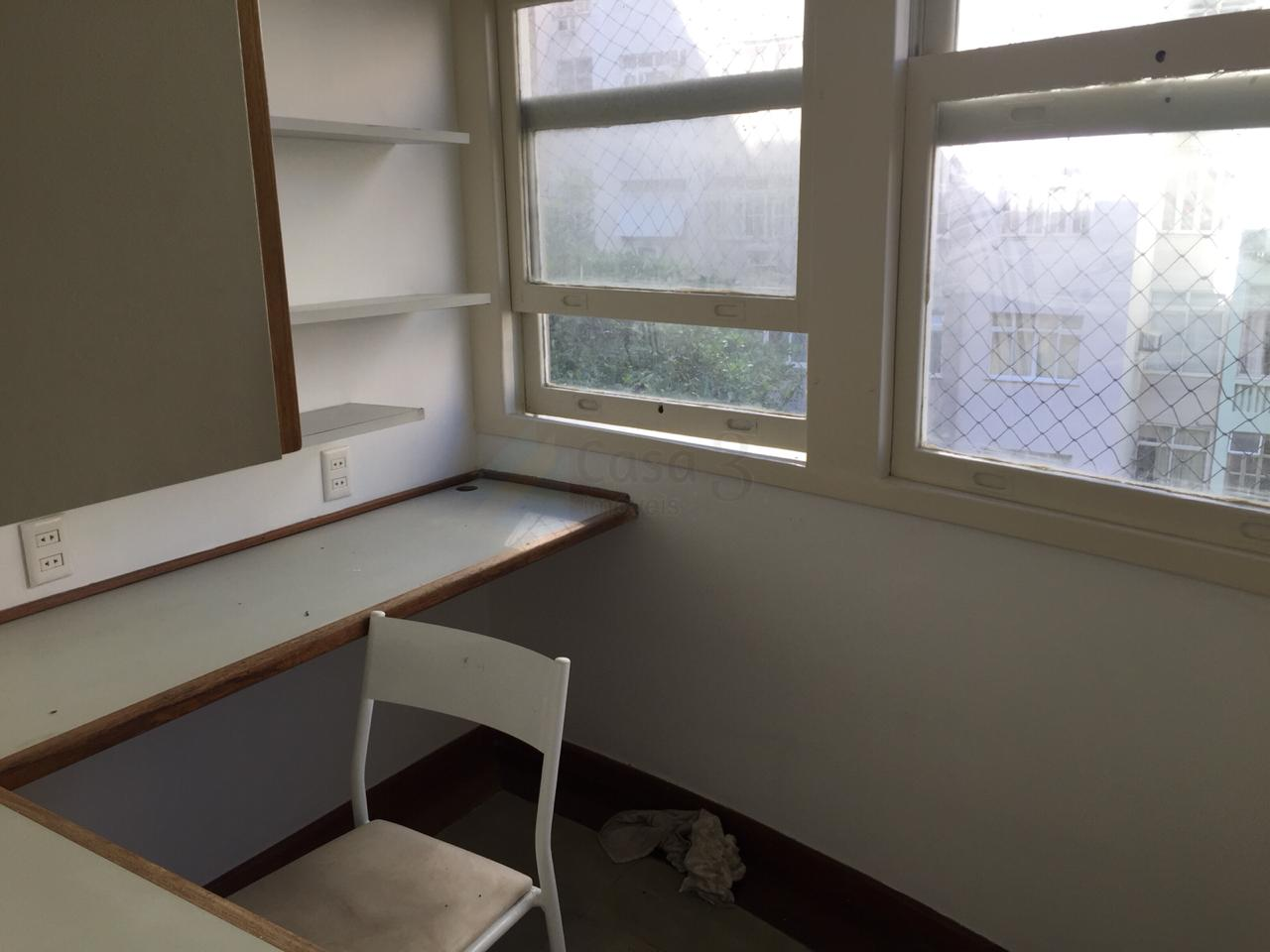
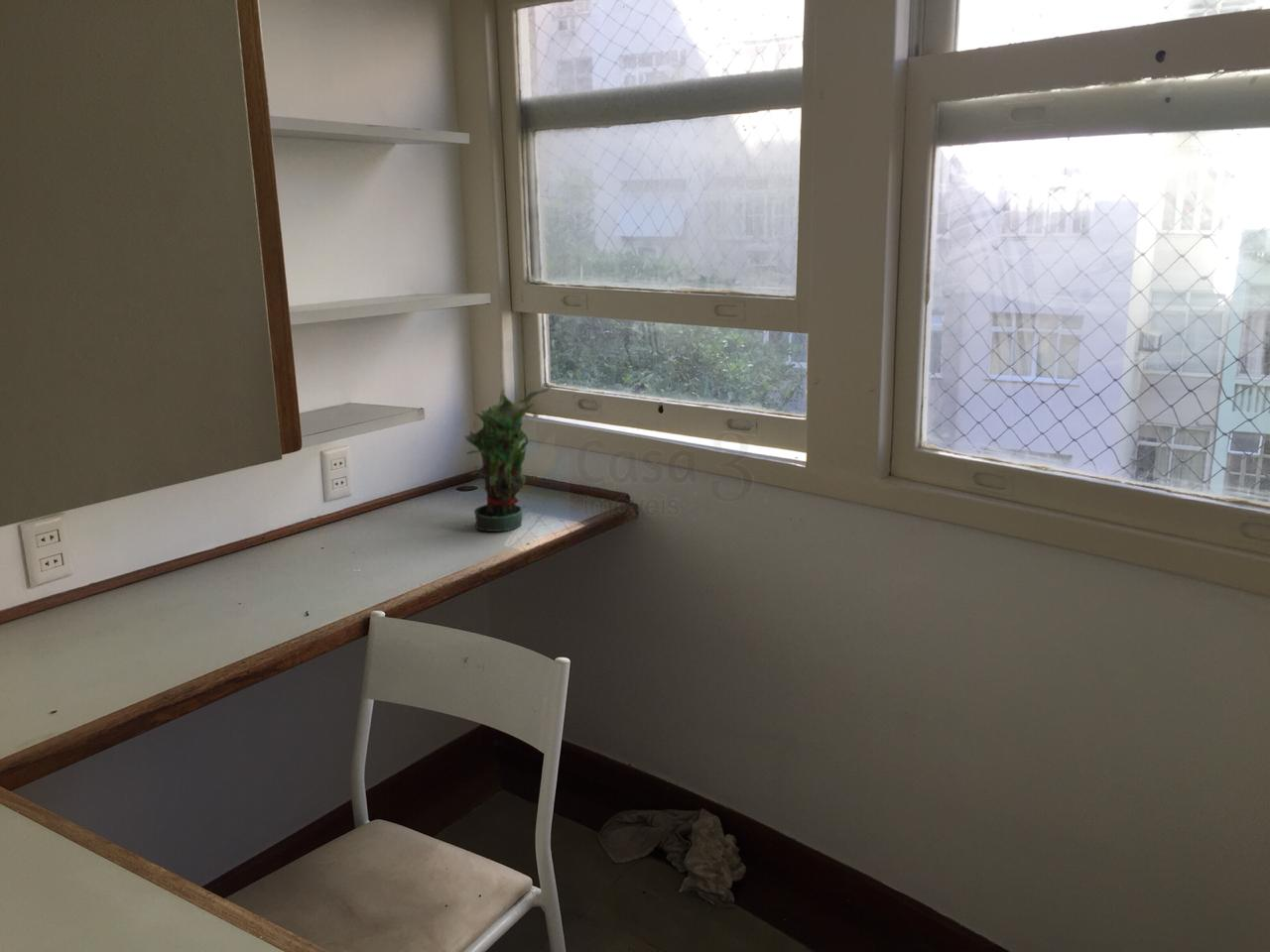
+ potted plant (508, 457)
